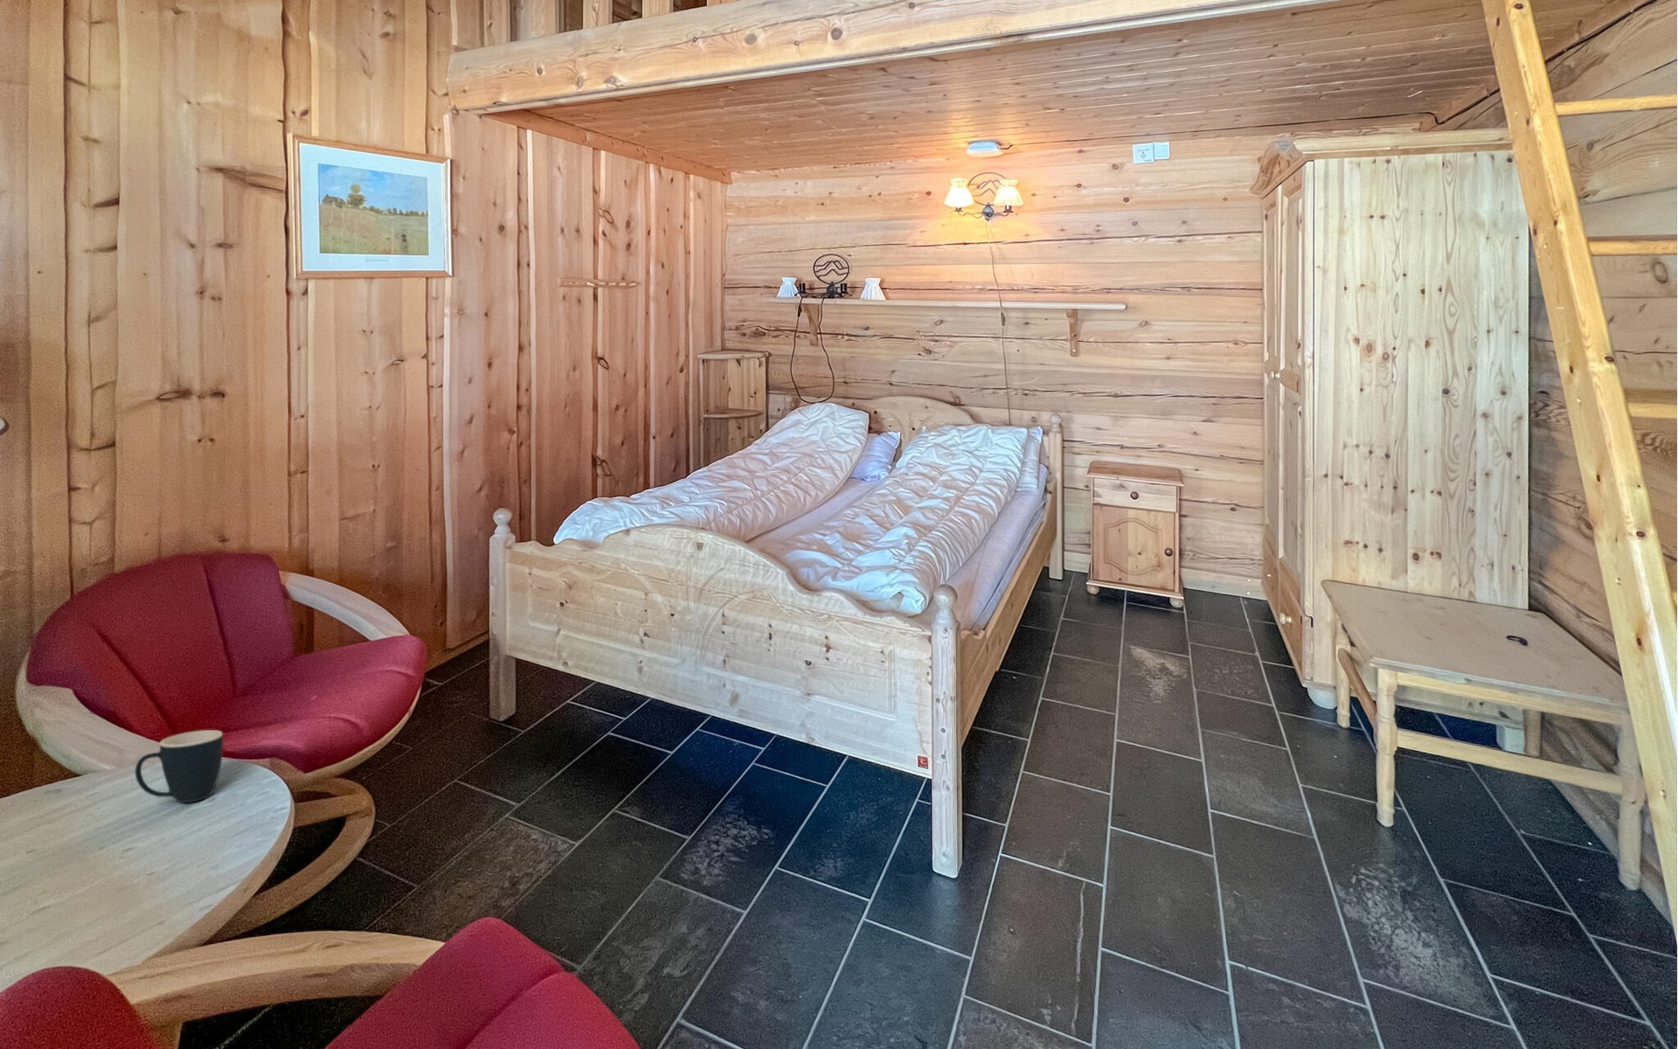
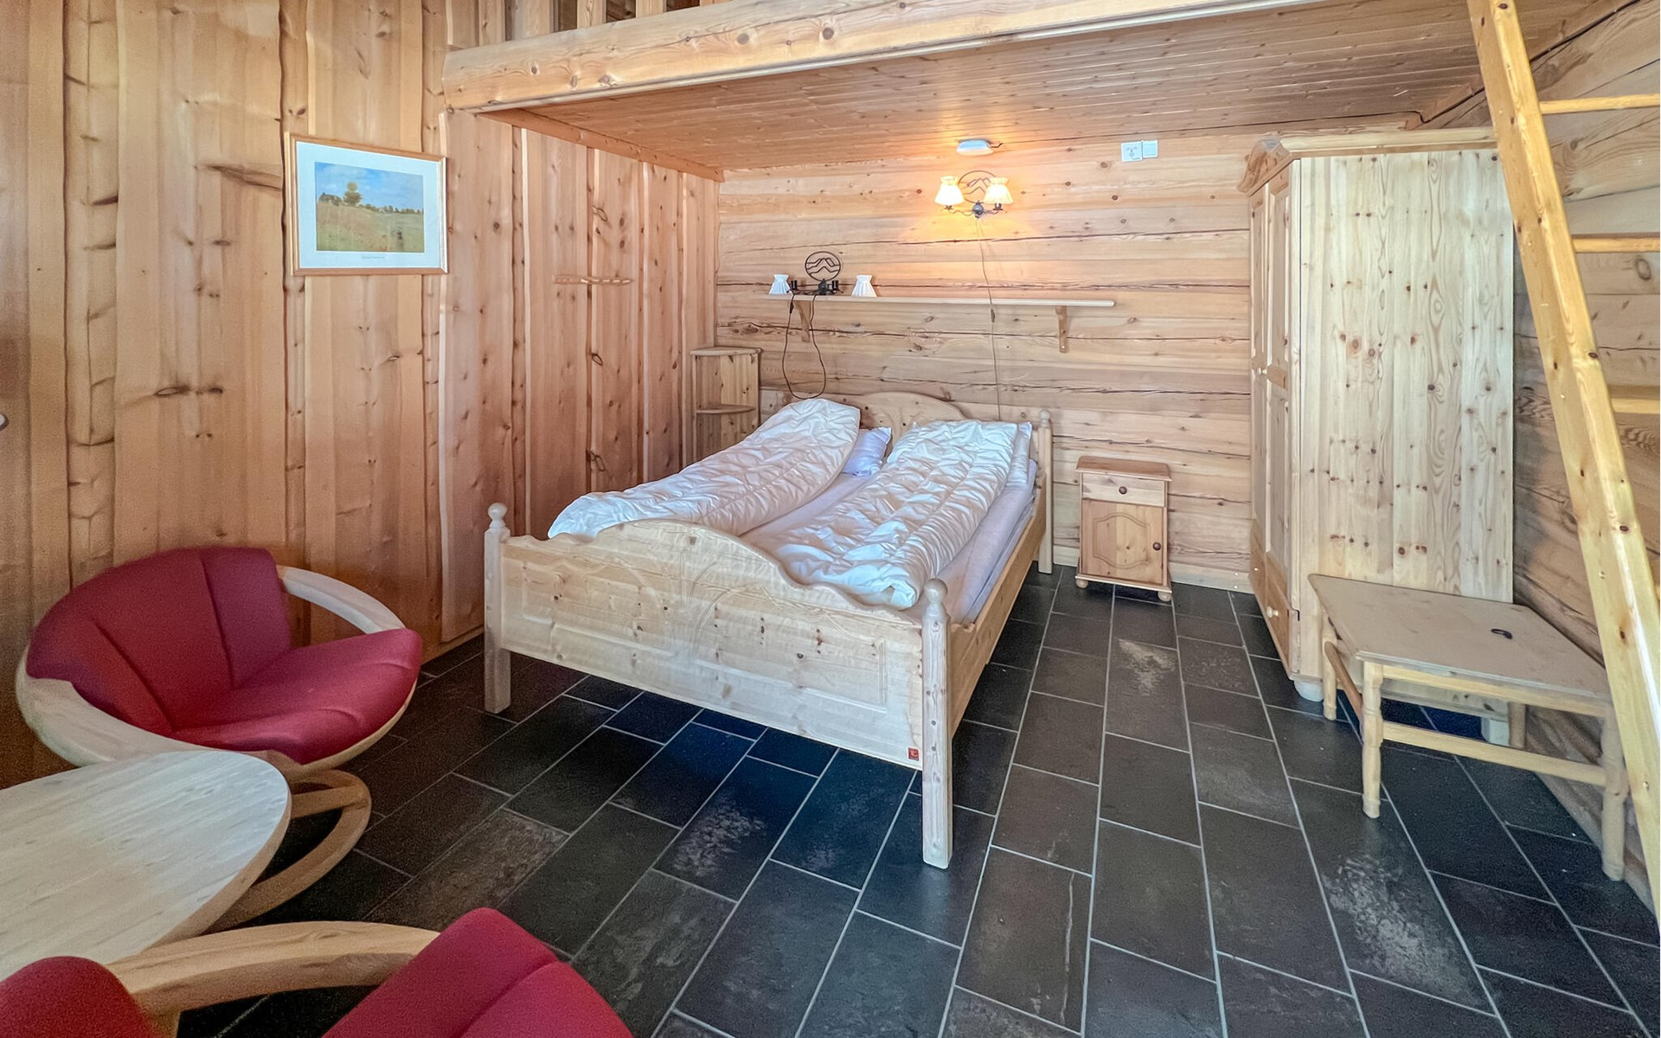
- mug (180, 770)
